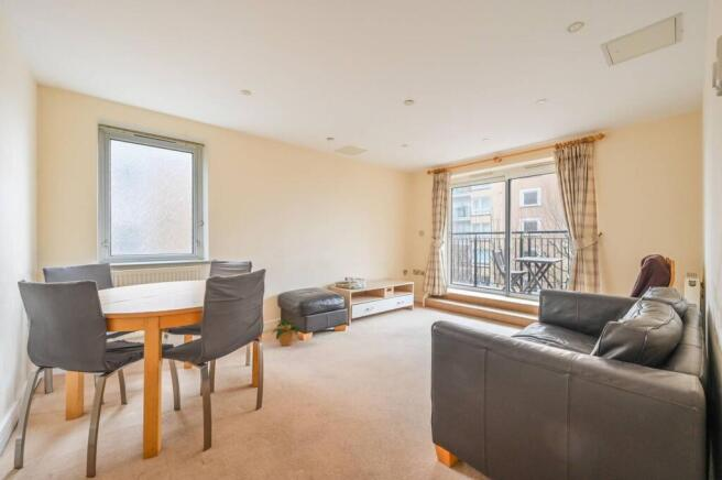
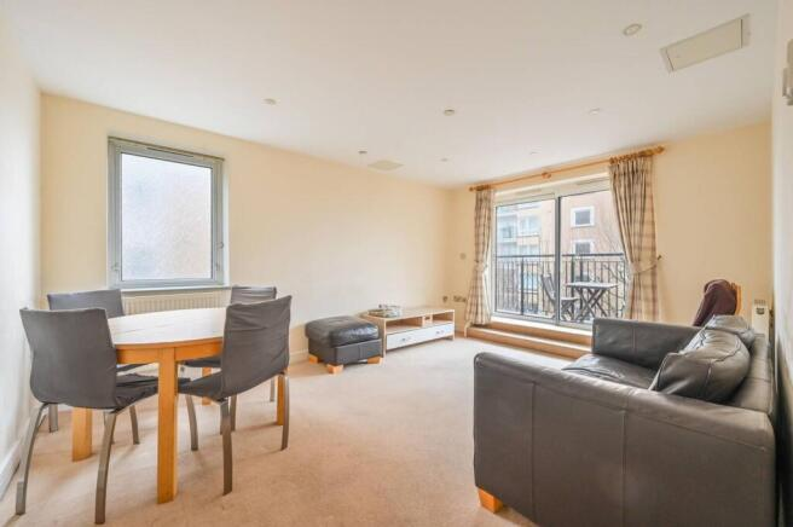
- potted plant (284, 330)
